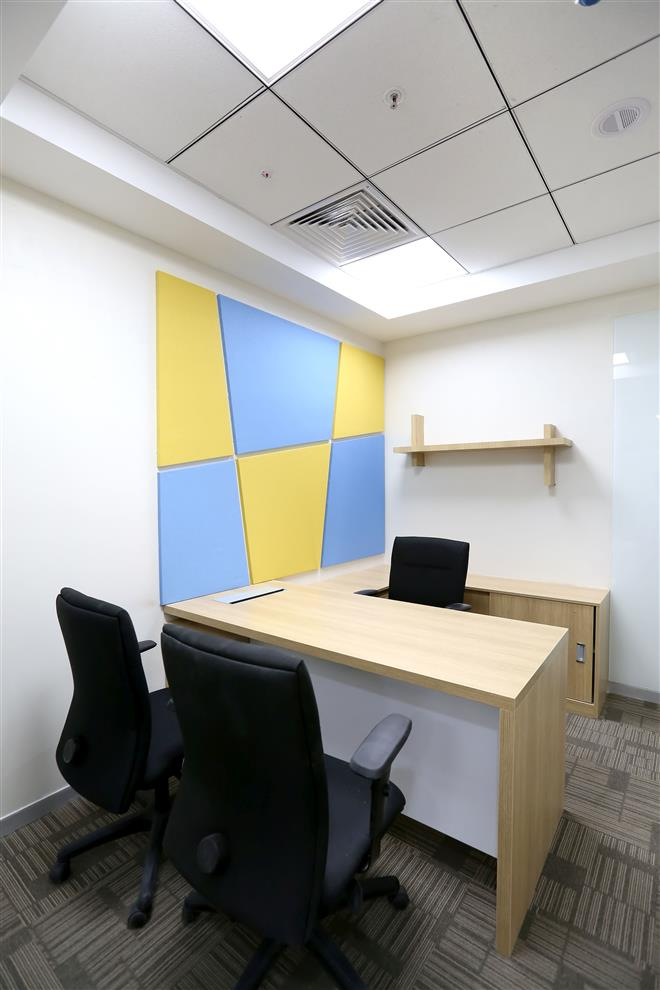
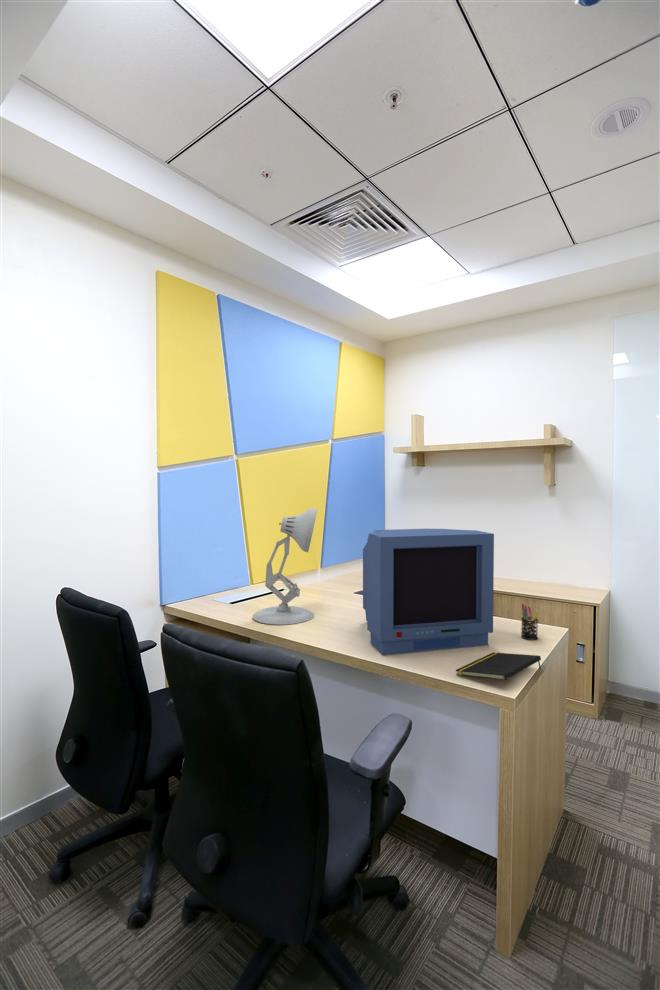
+ notepad (498, 665)
+ desk lamp (285, 560)
+ monitor (412, 581)
+ pen holder (527, 621)
